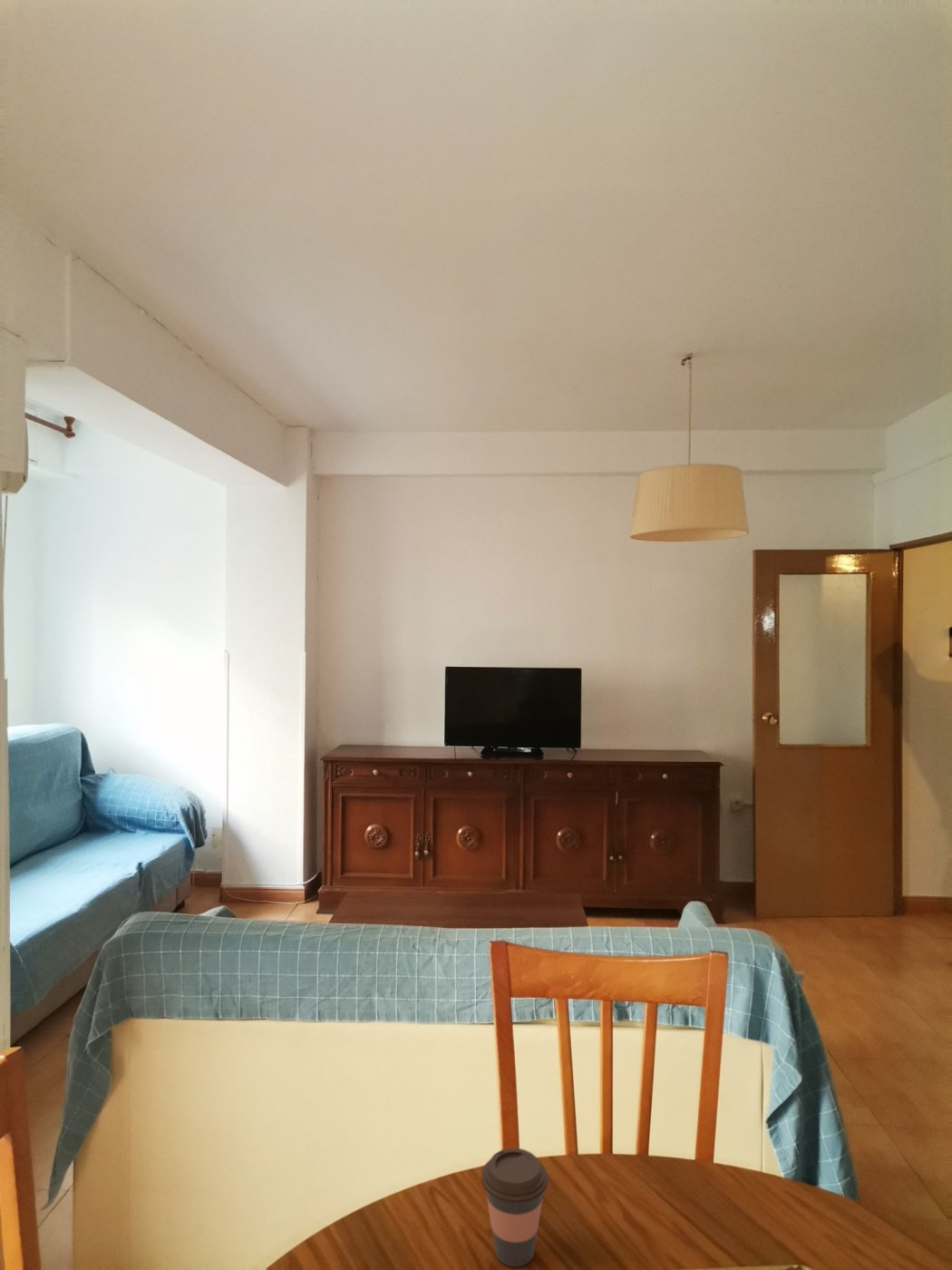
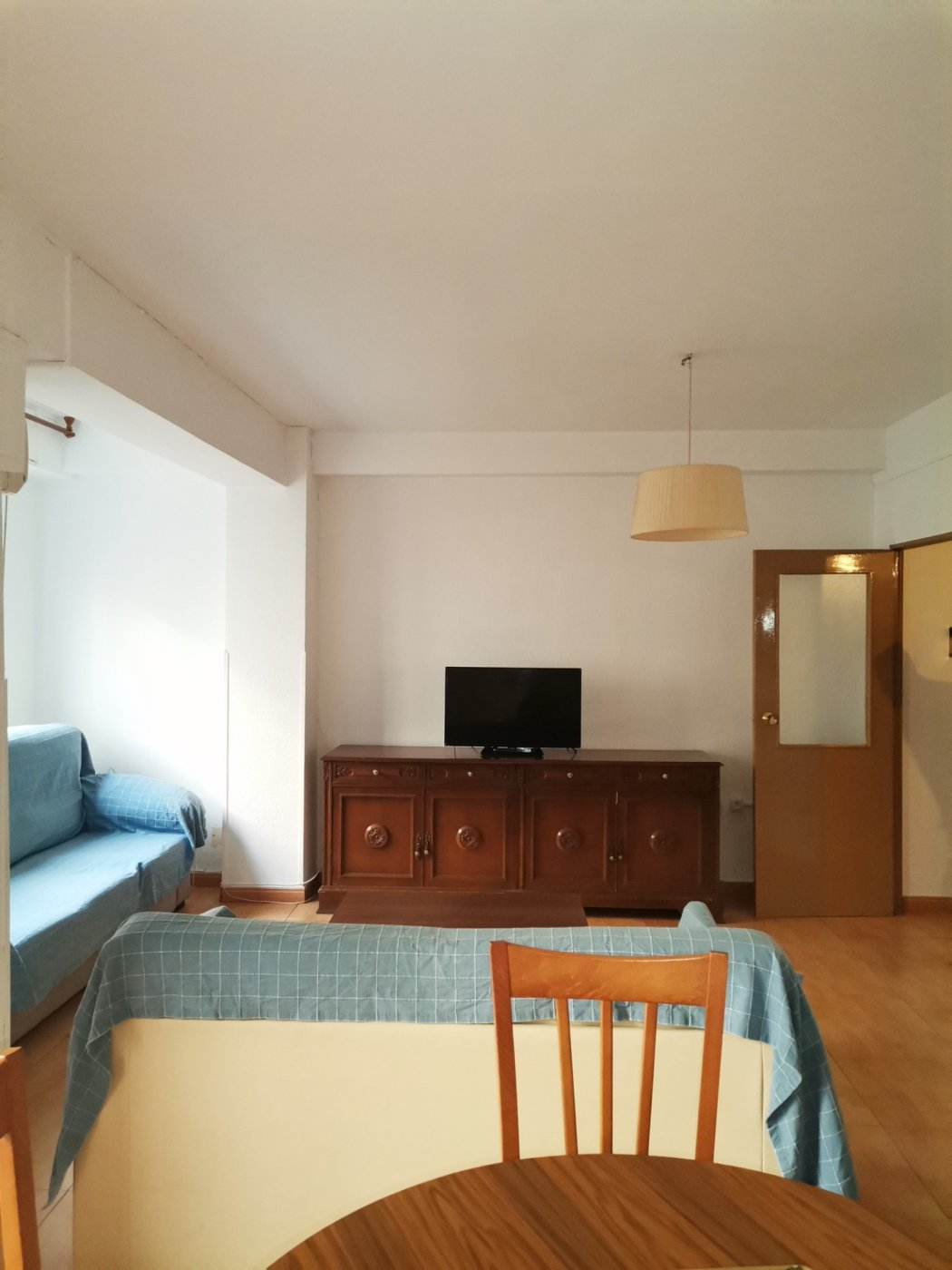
- coffee cup (514, 1207)
